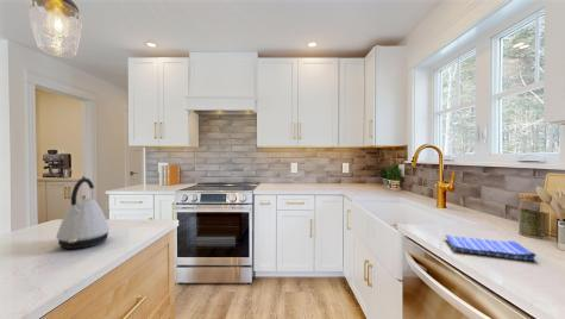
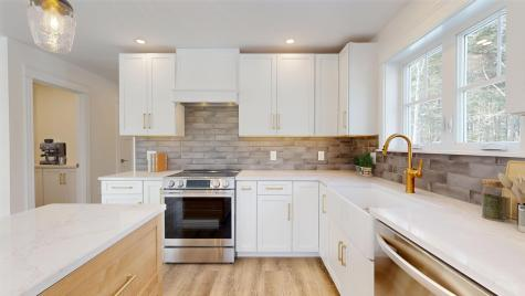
- kettle (84, 209)
- dish towel (485, 244)
